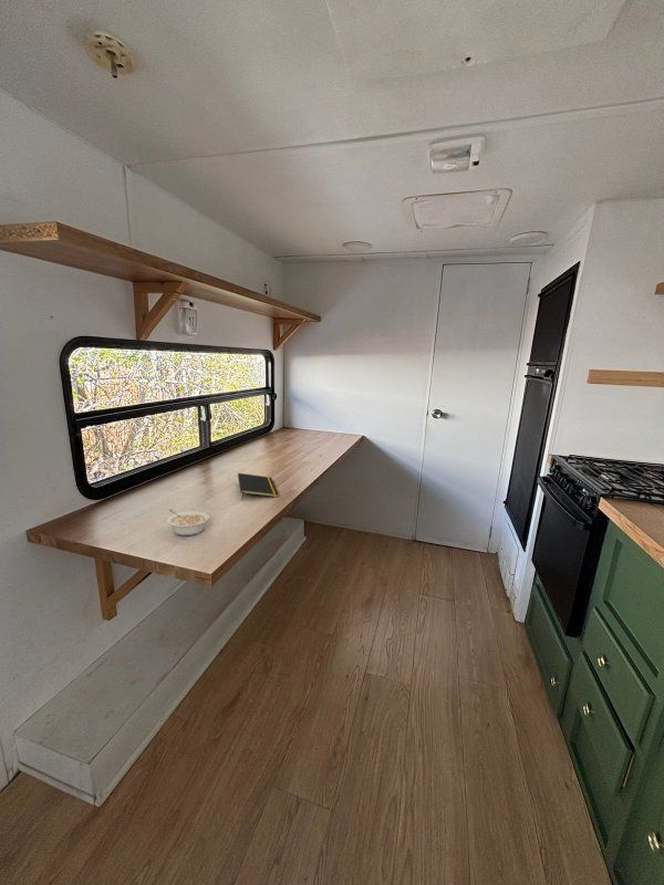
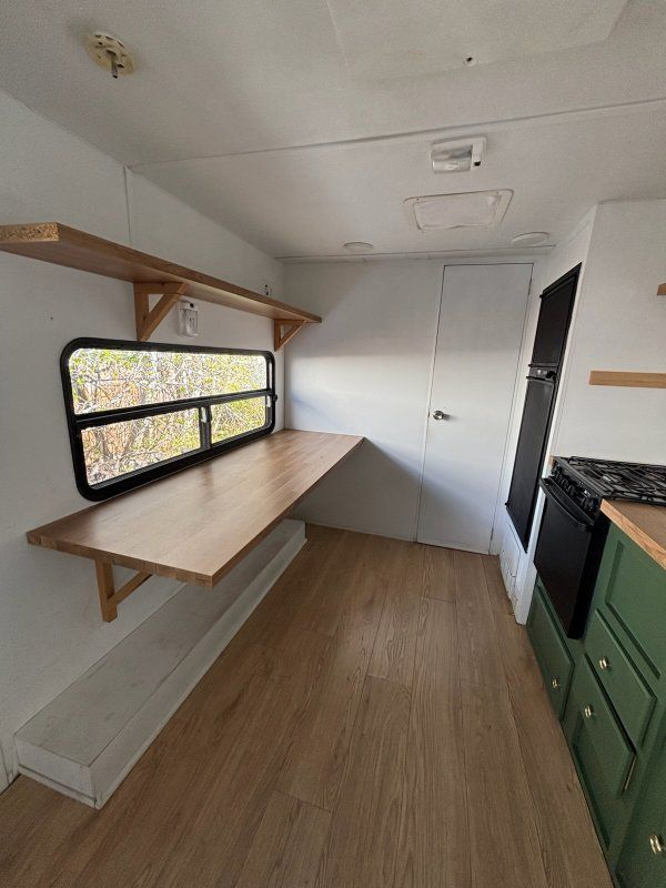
- notepad (257, 485)
- legume (187, 522)
